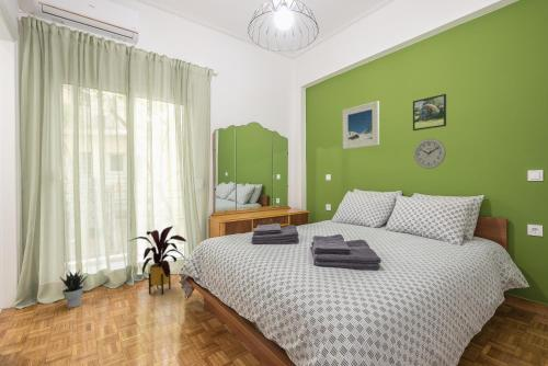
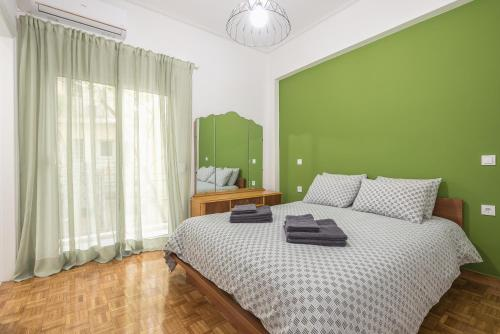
- house plant (157, 260)
- potted plant (71, 287)
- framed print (359, 126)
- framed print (429, 113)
- wall clock (429, 153)
